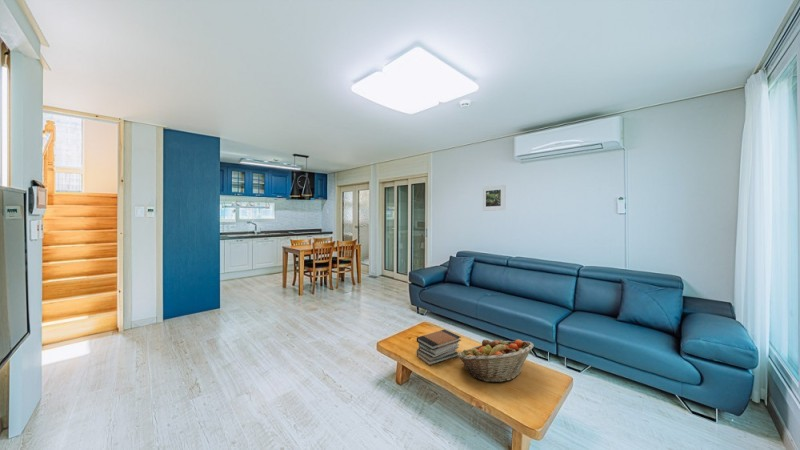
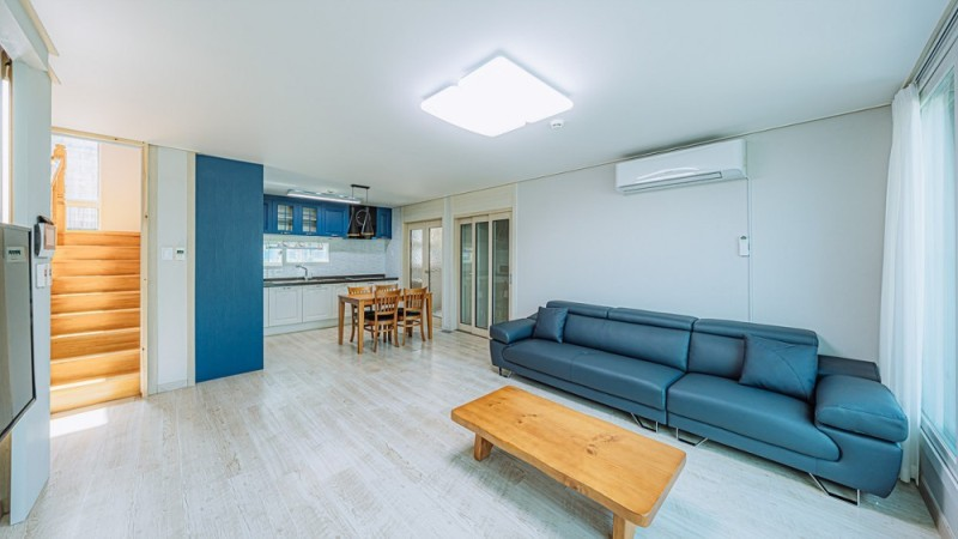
- book stack (438, 346)
- fruit basket (495, 355)
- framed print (493, 198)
